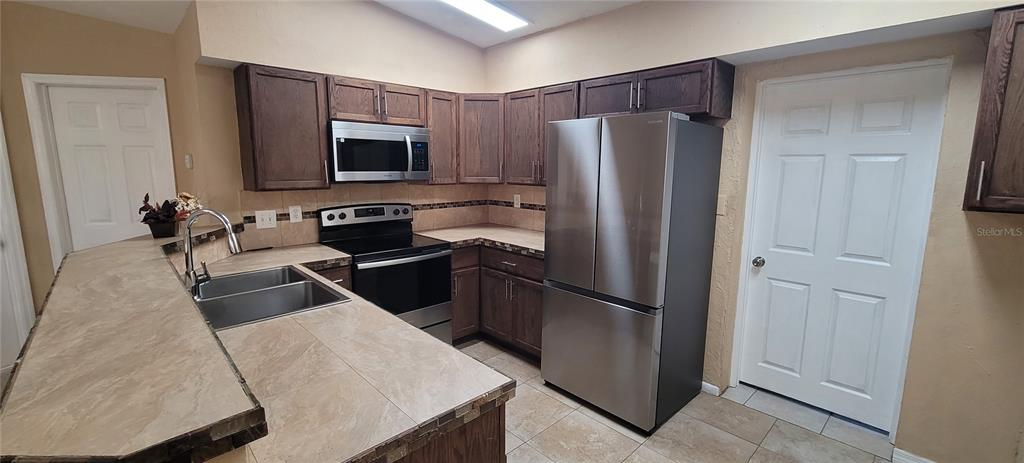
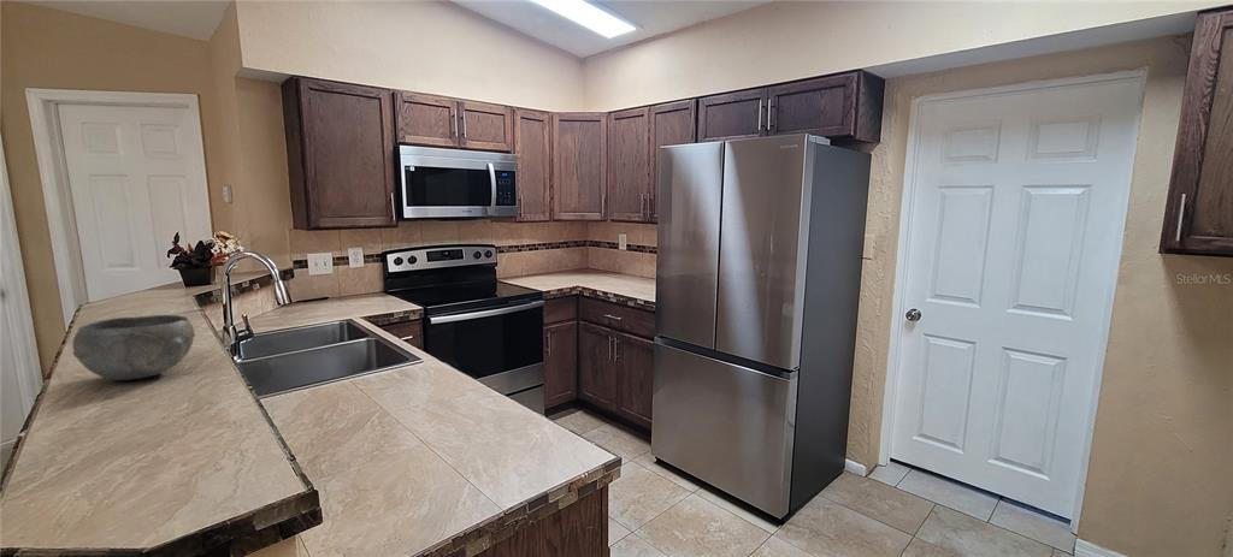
+ bowl (138, 348)
